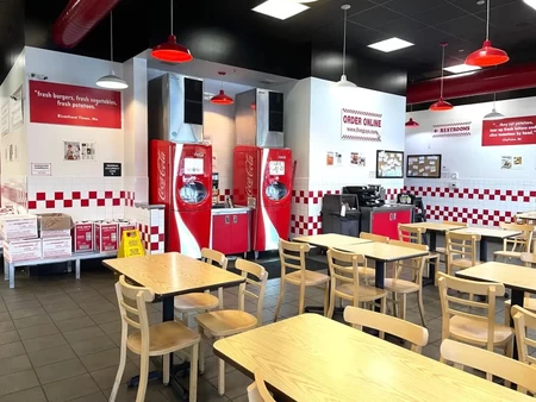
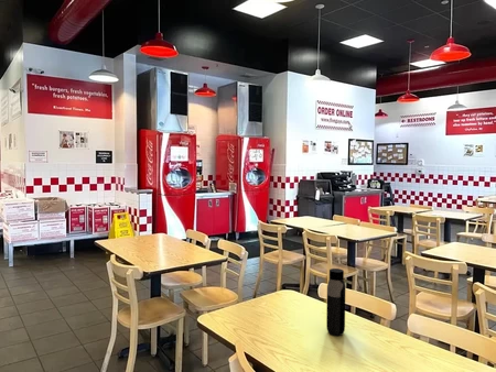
+ water bottle (335, 300)
